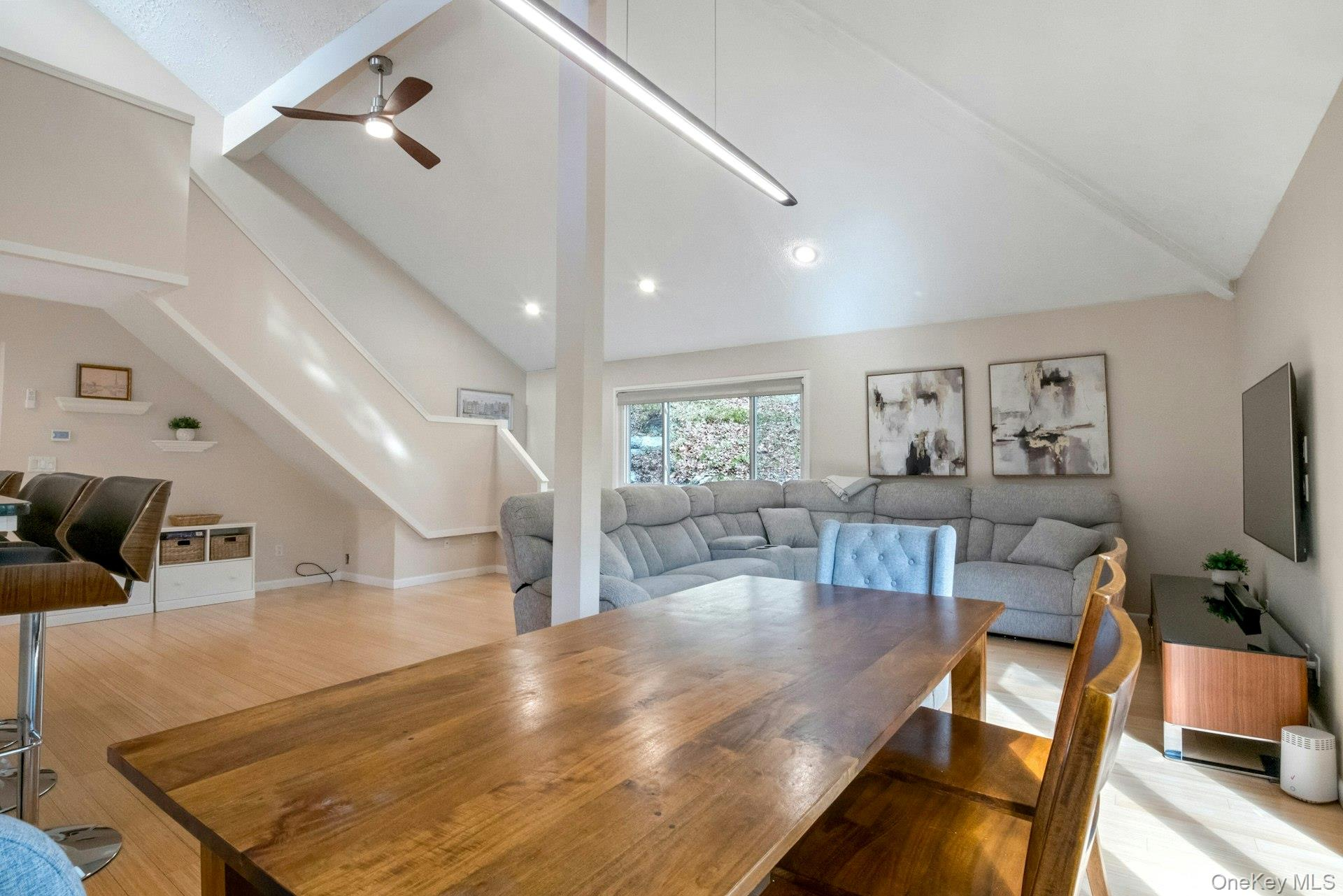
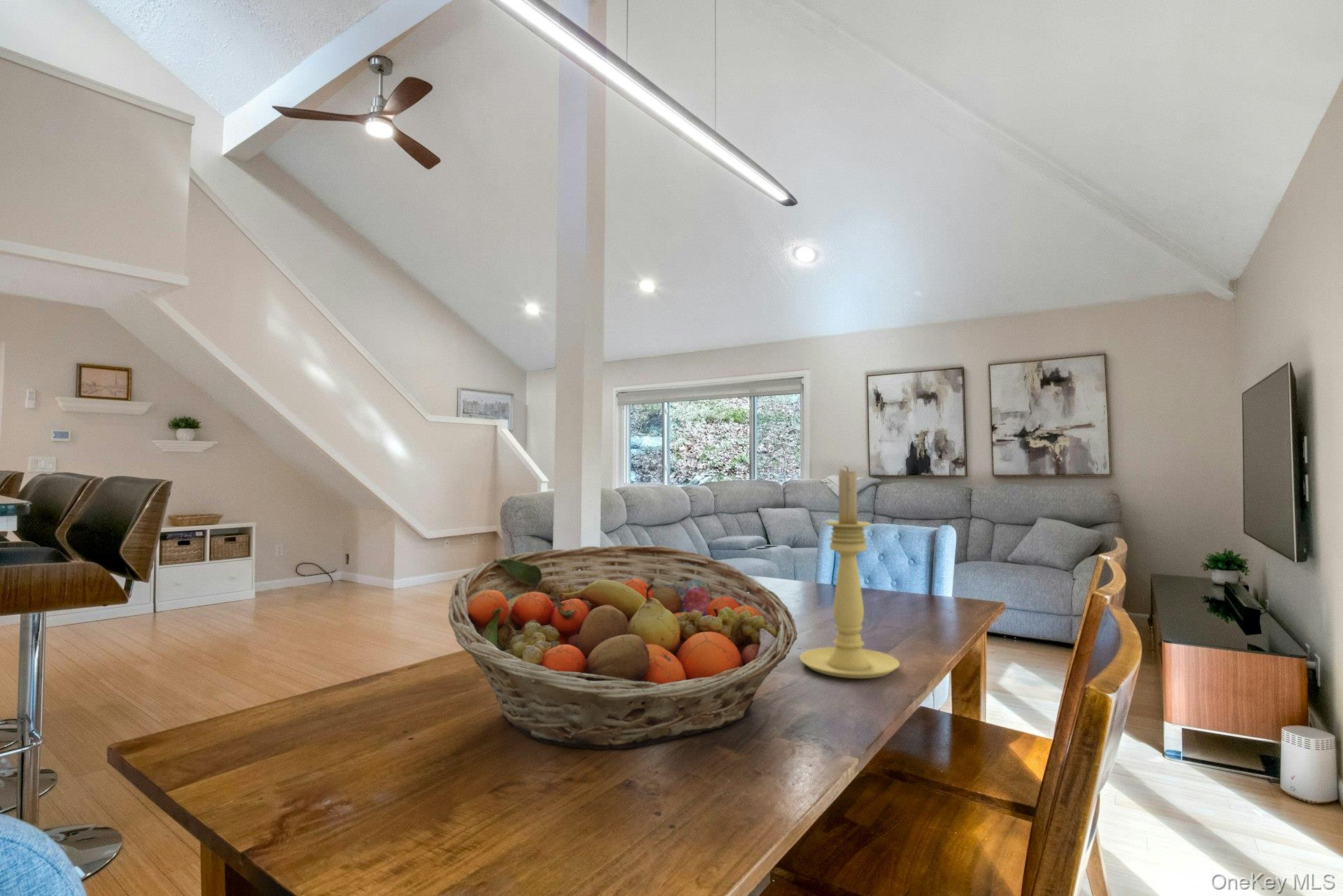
+ fruit basket (627, 630)
+ candle holder (848, 565)
